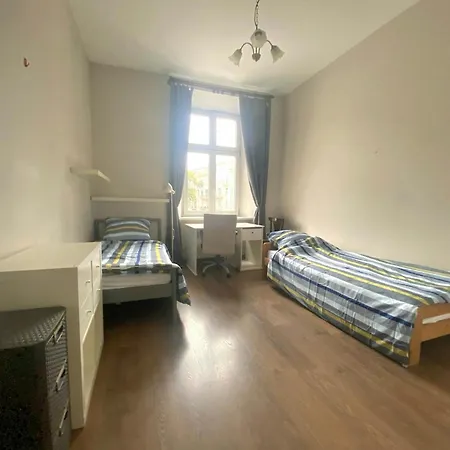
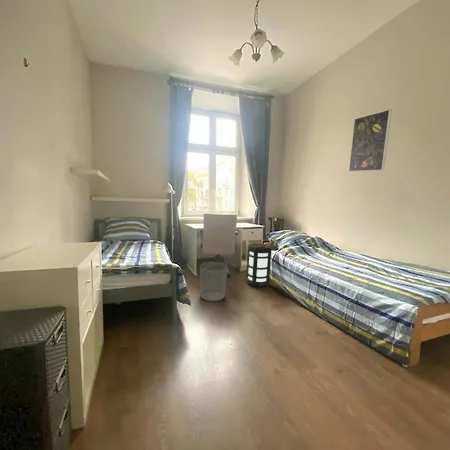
+ lantern (258, 264)
+ waste bin (213, 281)
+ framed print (368, 143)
